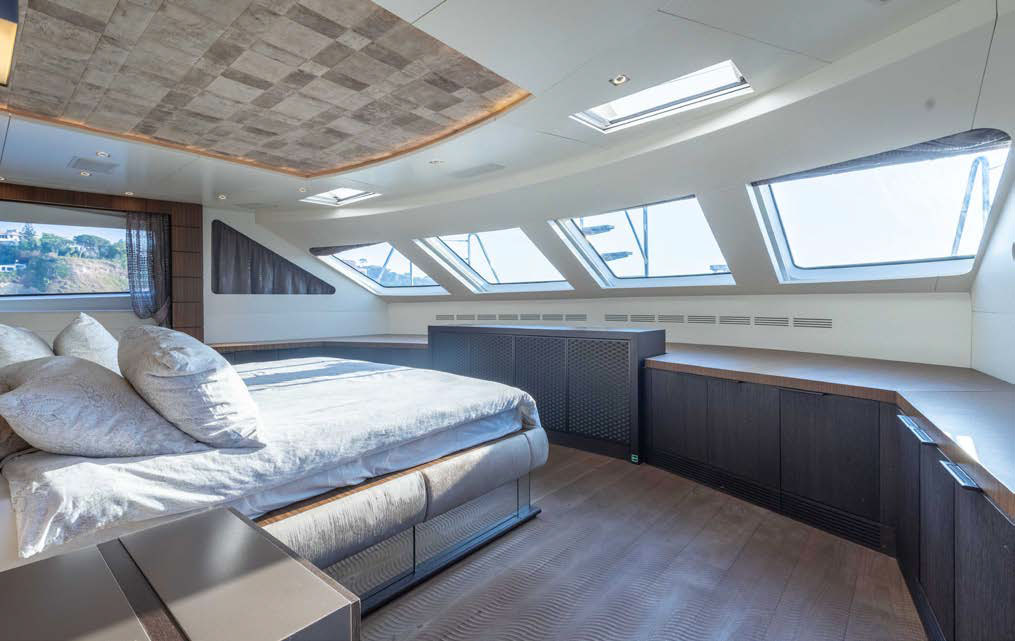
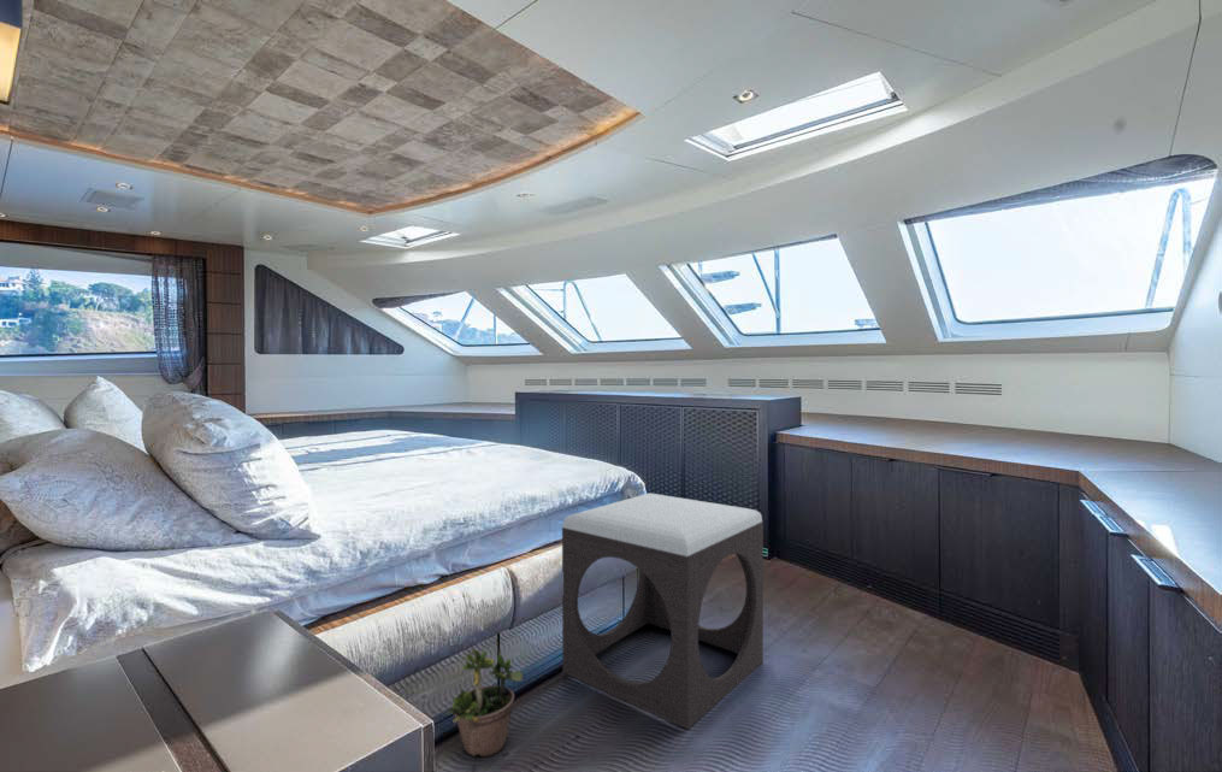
+ footstool (663, 588)
+ potted plant (480, 686)
